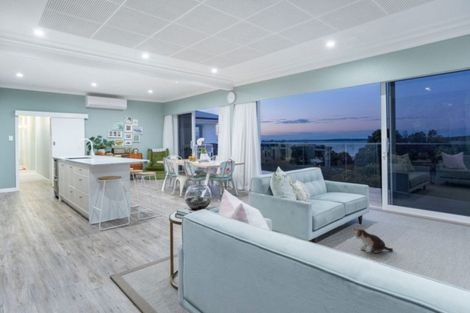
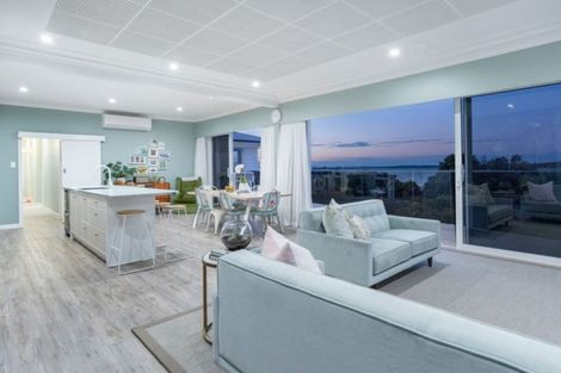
- plush toy (373, 239)
